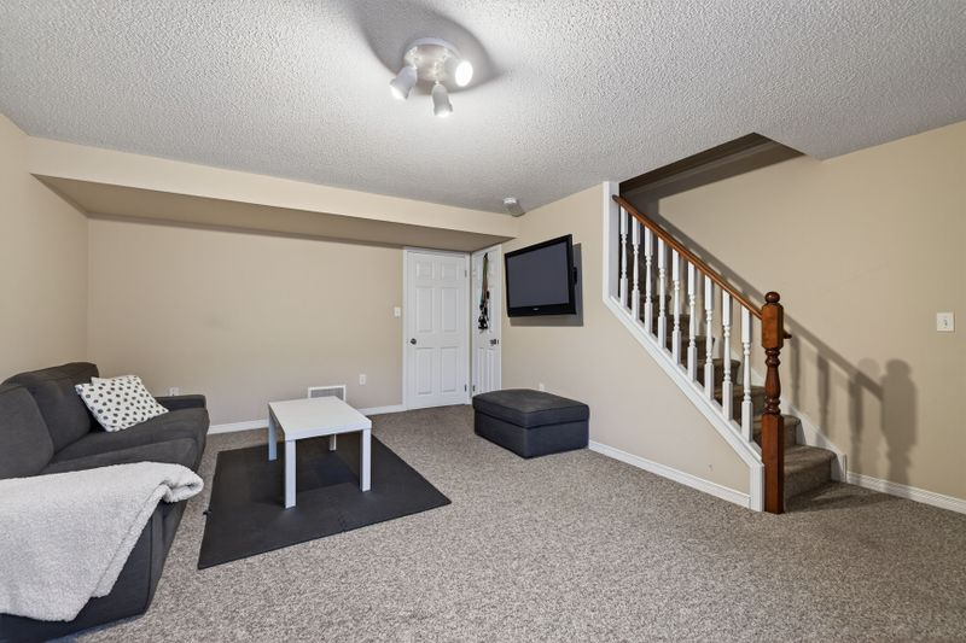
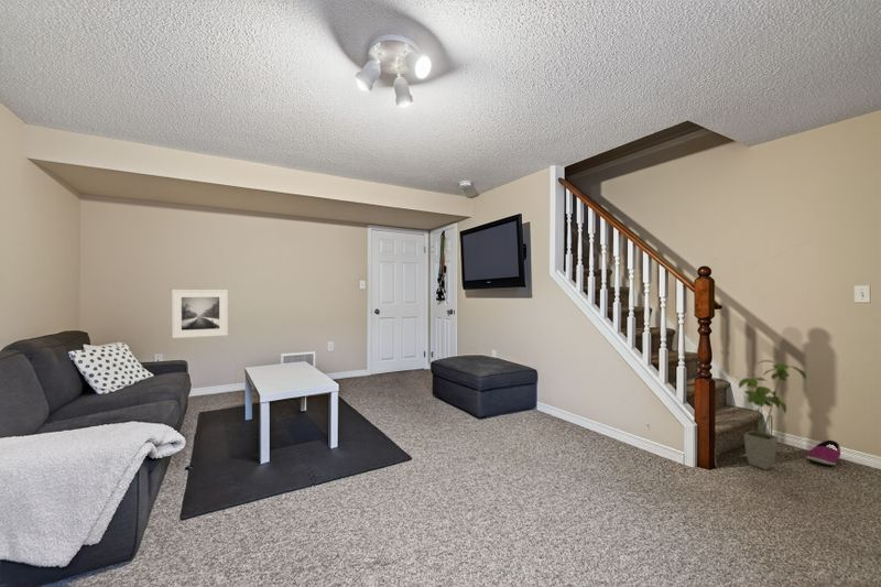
+ shoe (824, 452)
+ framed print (200, 313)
+ house plant (769, 412)
